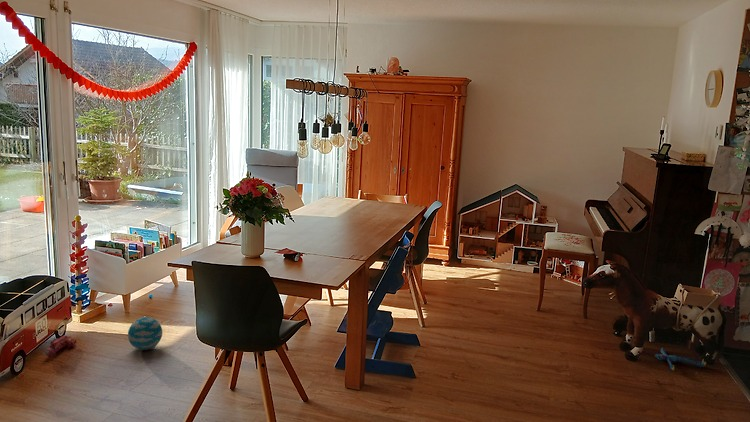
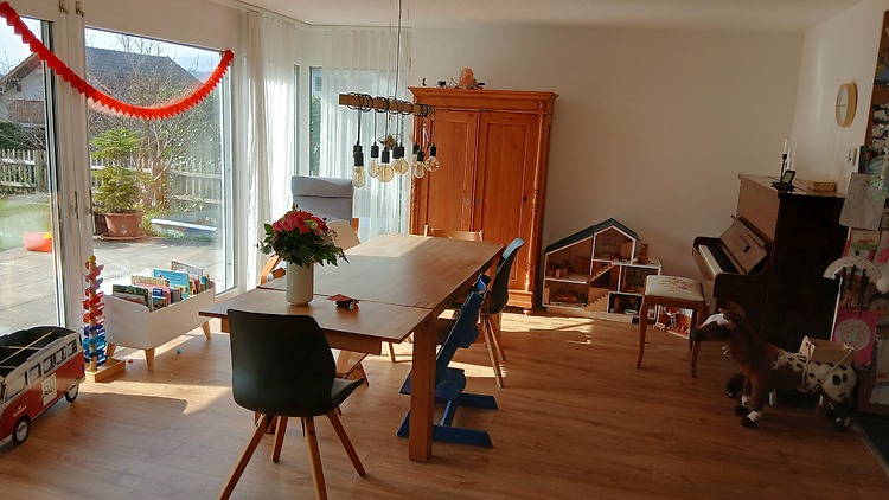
- toy train (57, 345)
- plush toy (680, 359)
- decorative ball (145, 333)
